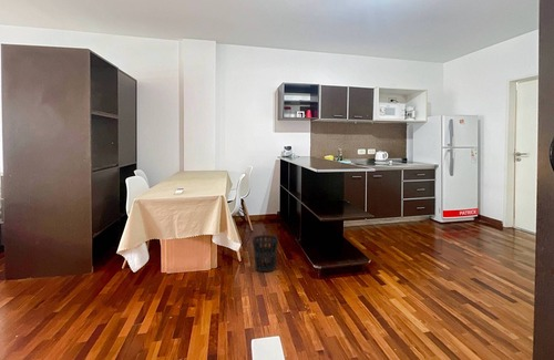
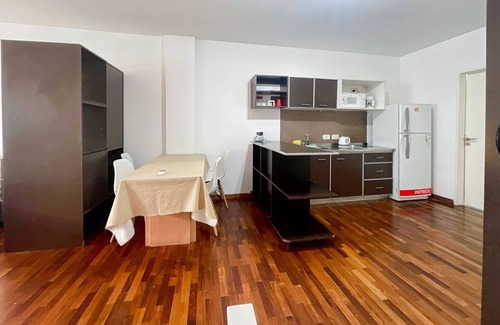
- wastebasket (265, 253)
